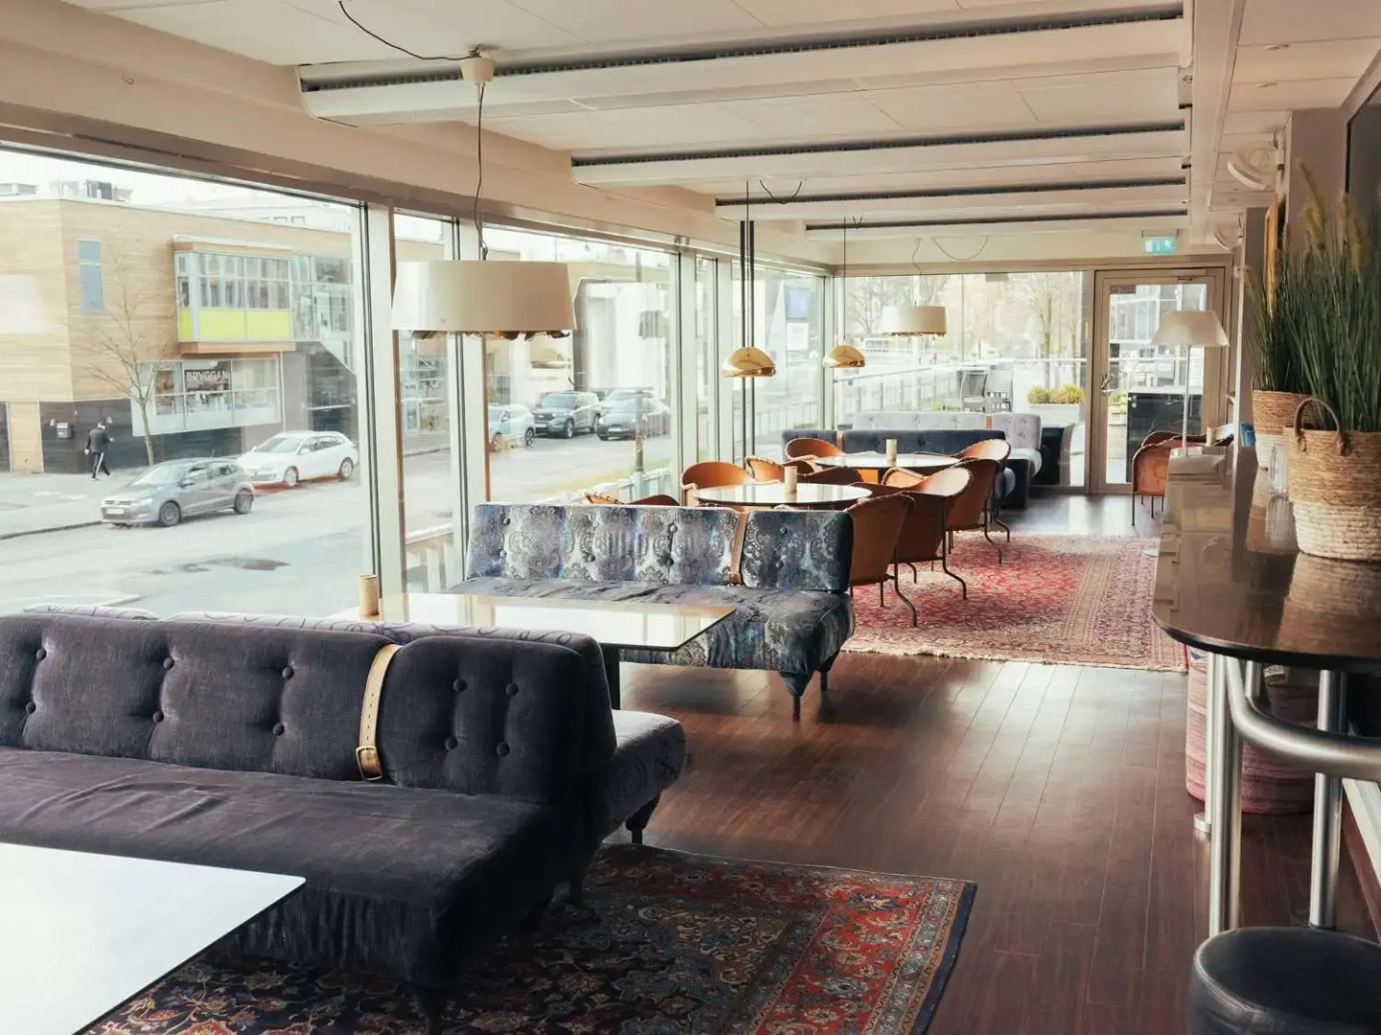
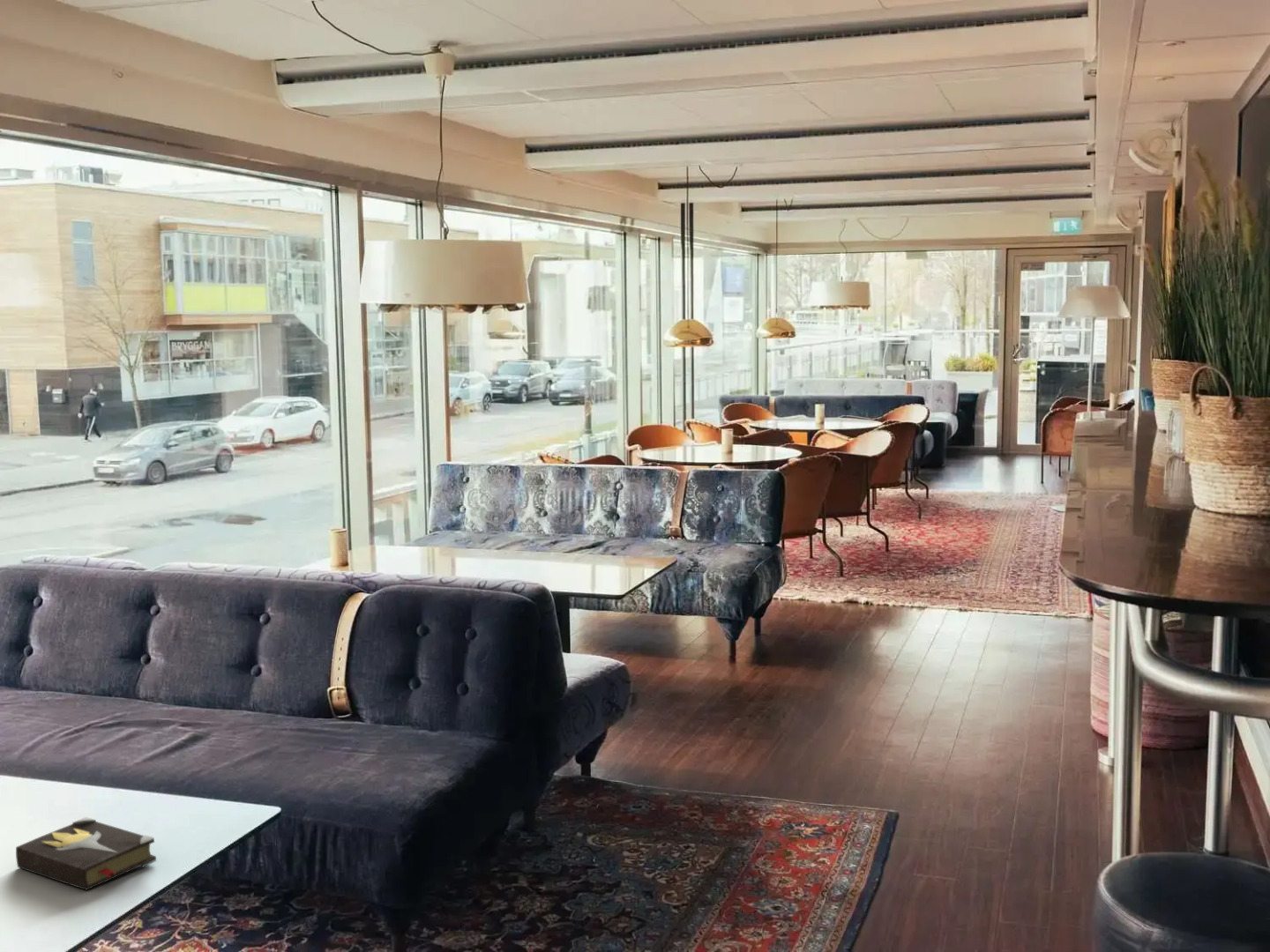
+ hardback book (86, 851)
